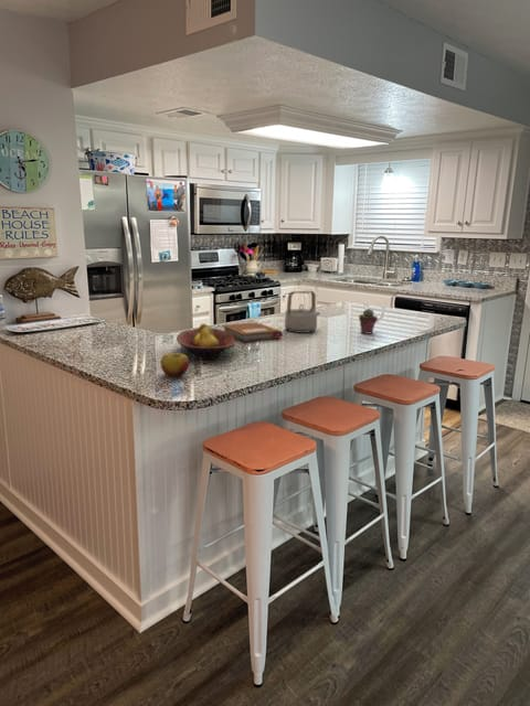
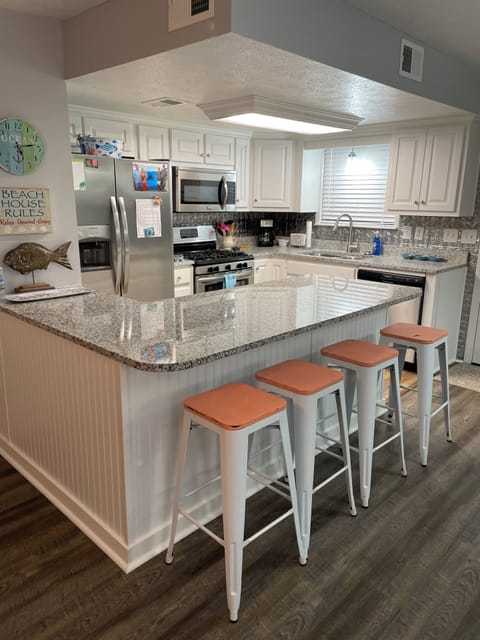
- apple (174, 364)
- notebook (252, 331)
- teapot (304, 310)
- potted succulent (368, 320)
- fruit bowl (205, 339)
